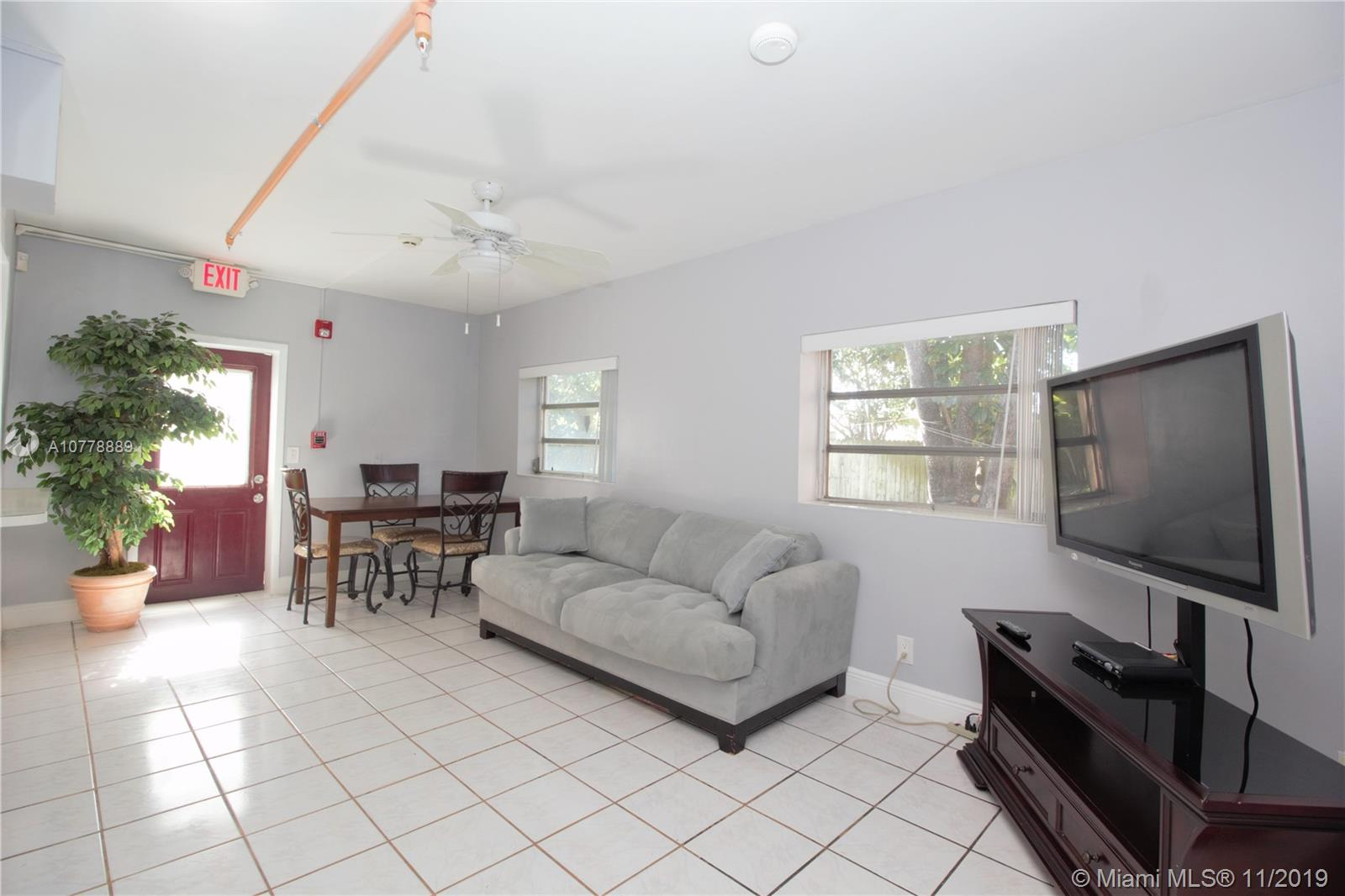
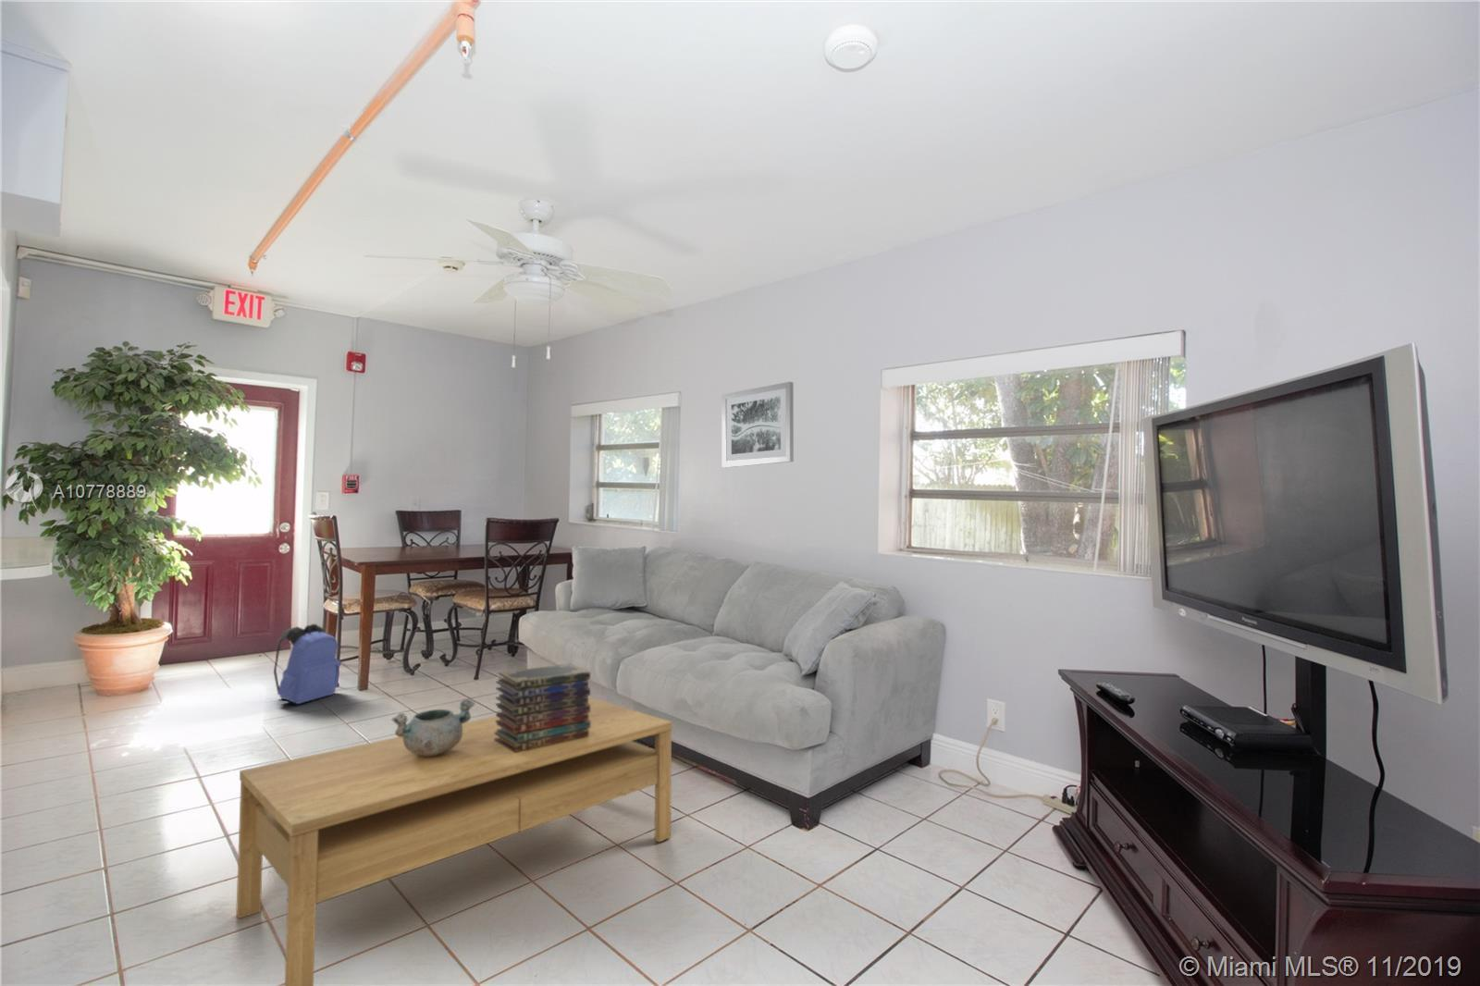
+ backpack (303, 660)
+ wall art (756, 426)
+ book stack (542, 704)
+ decorative bowl (432, 727)
+ coffee table (479, 808)
